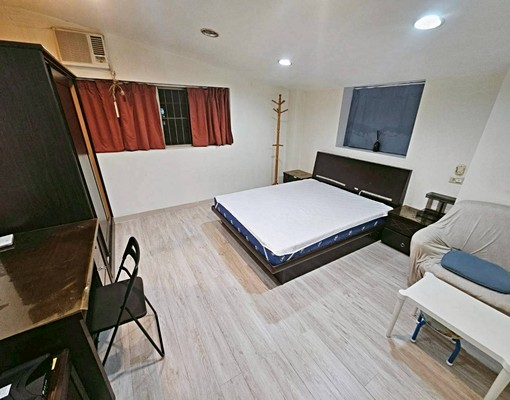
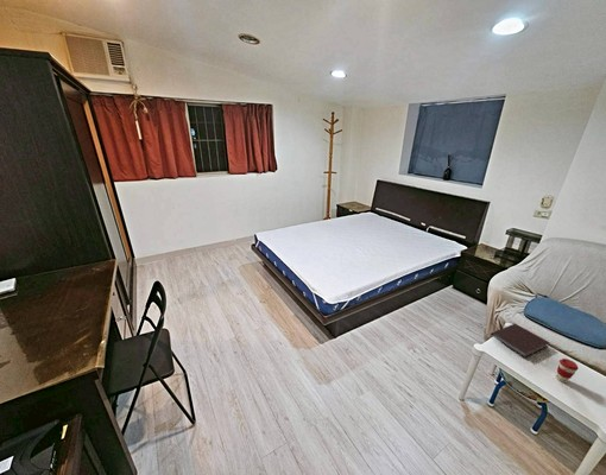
+ notebook (519, 338)
+ coffee cup (564, 370)
